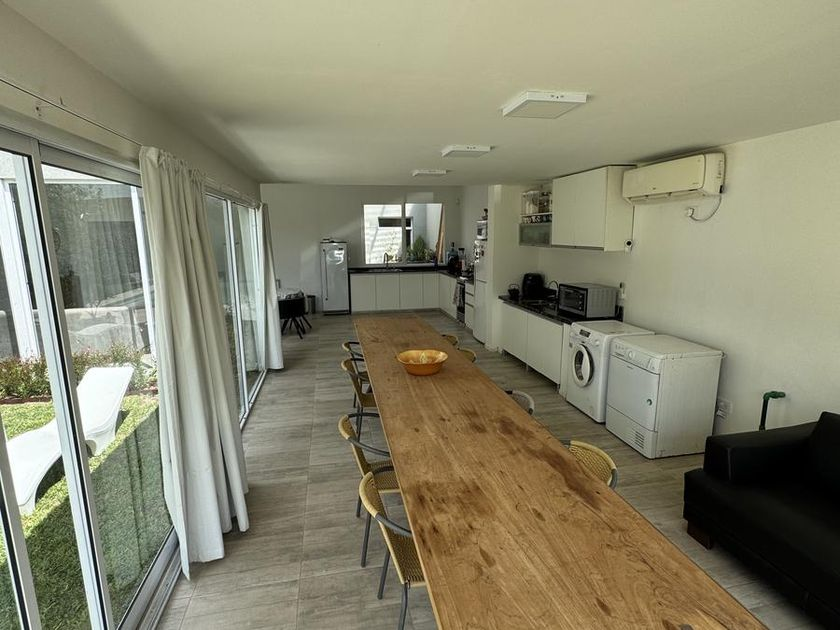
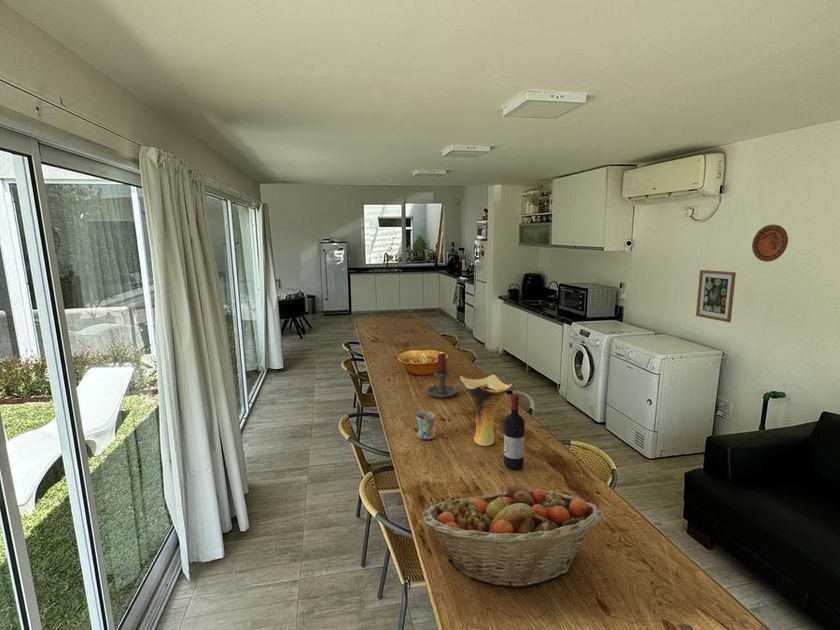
+ decorative plate (769, 243)
+ vase (485, 410)
+ mug (426, 427)
+ candle holder (446, 373)
+ wall art (714, 295)
+ wine bottle (514, 431)
+ fruit basket (510, 524)
